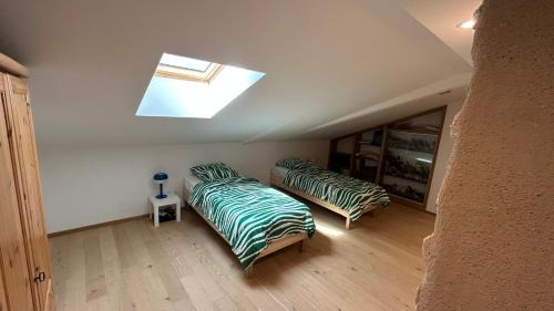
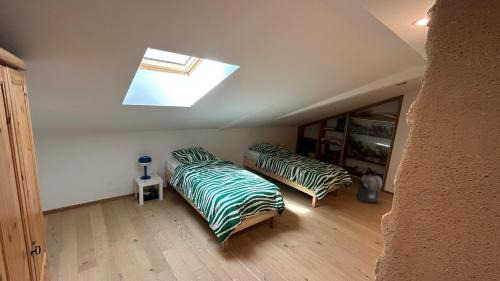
+ backpack (369, 187)
